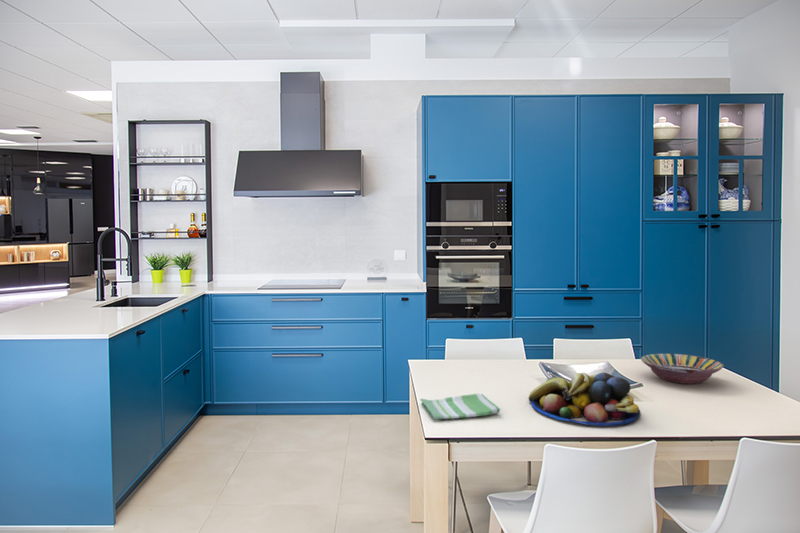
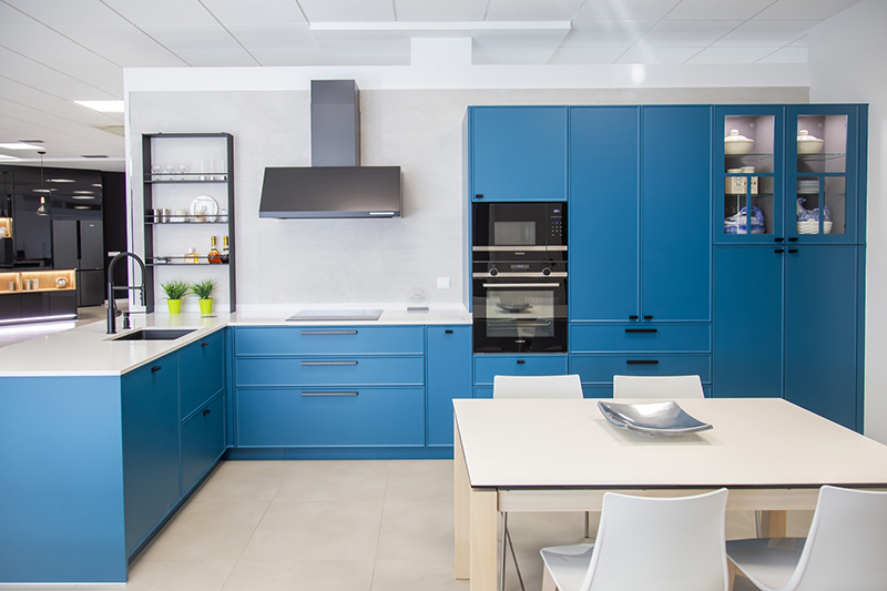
- fruit bowl (583, 390)
- serving bowl (680, 370)
- dish towel (459, 405)
